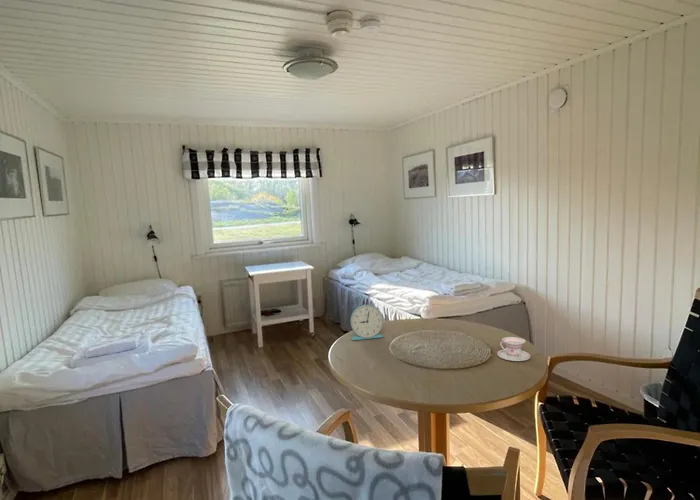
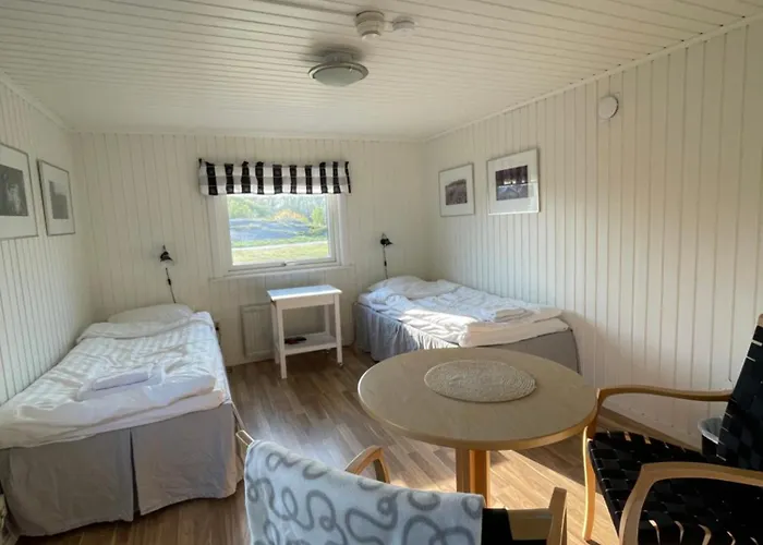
- teacup (513, 348)
- alarm clock (365, 320)
